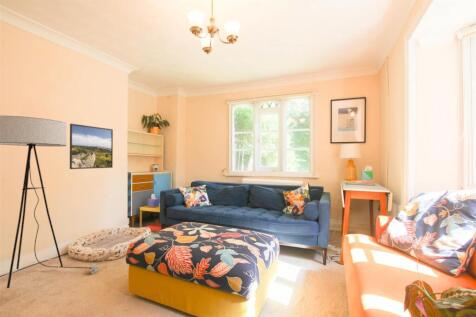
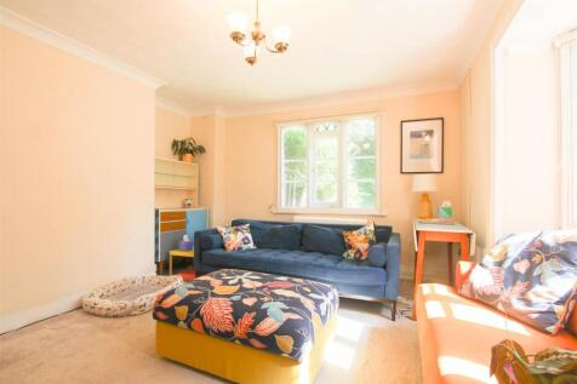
- floor lamp (44, 199)
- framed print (93, 147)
